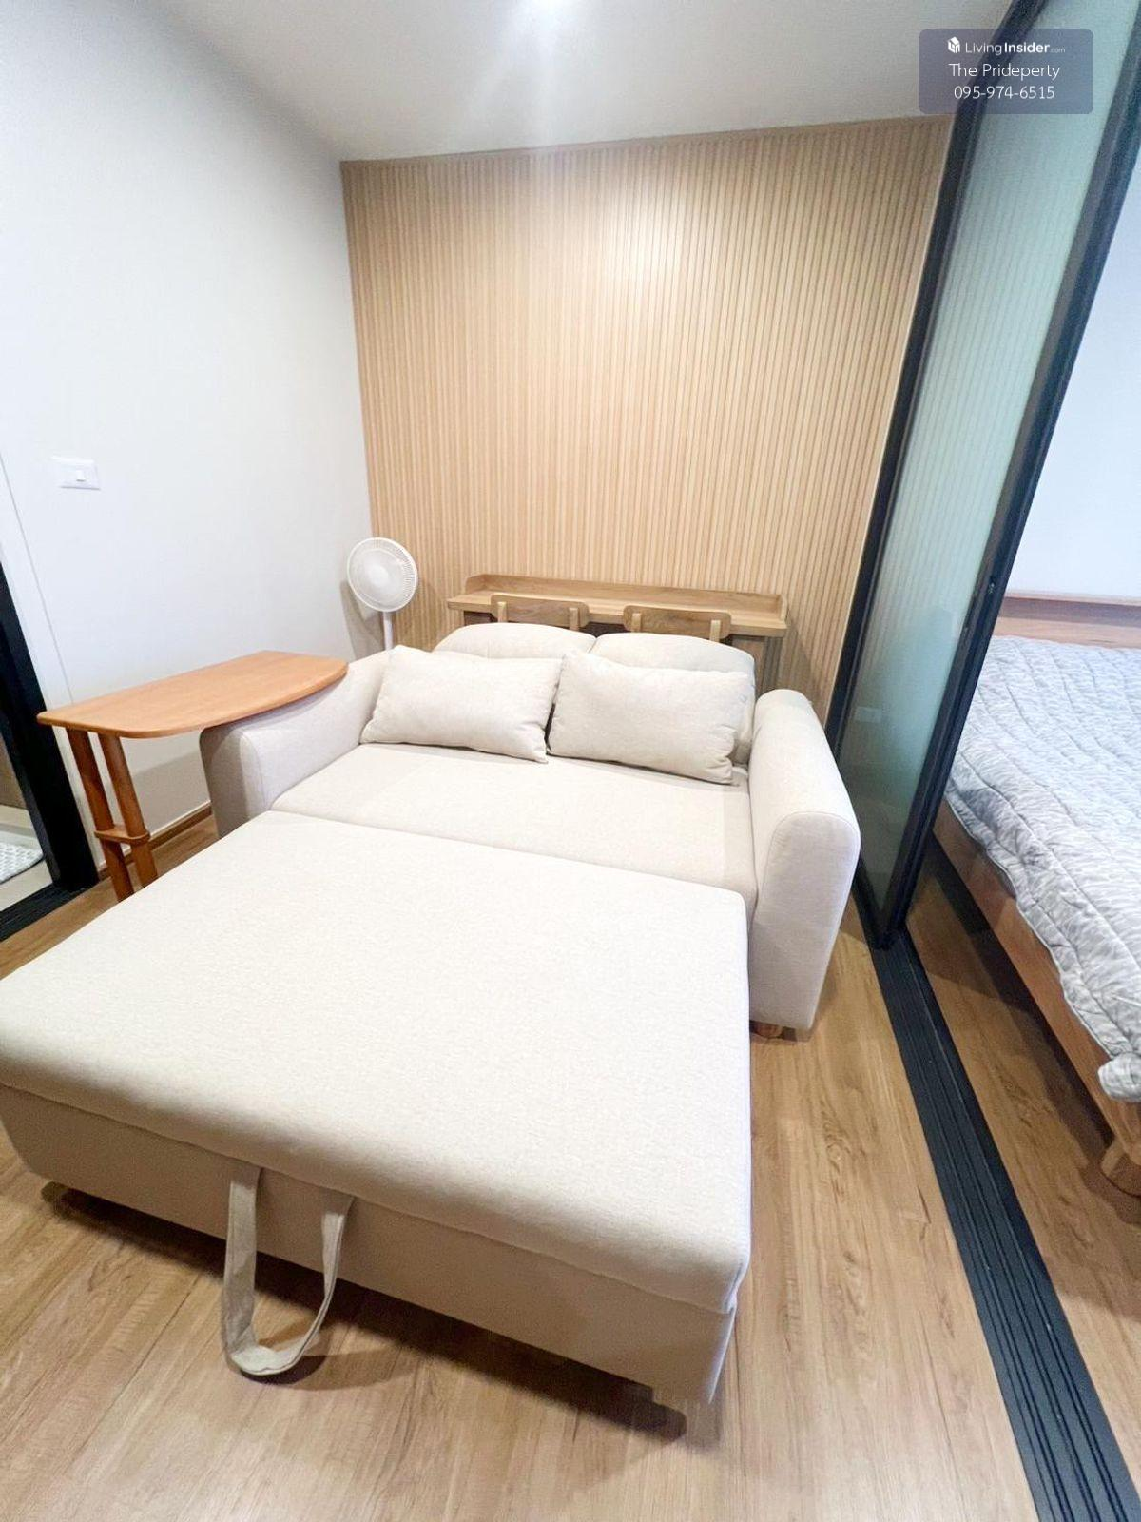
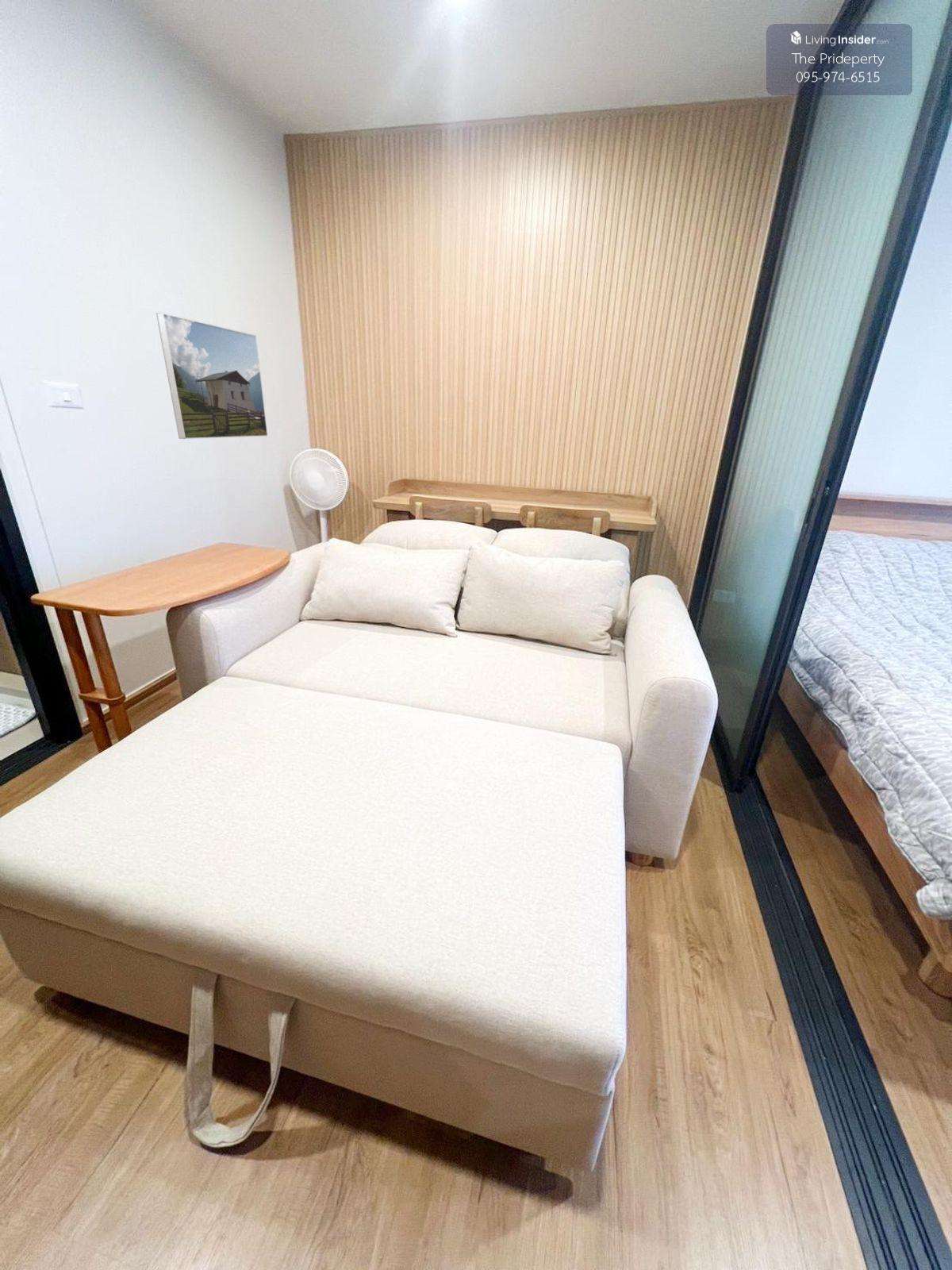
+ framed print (220, 383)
